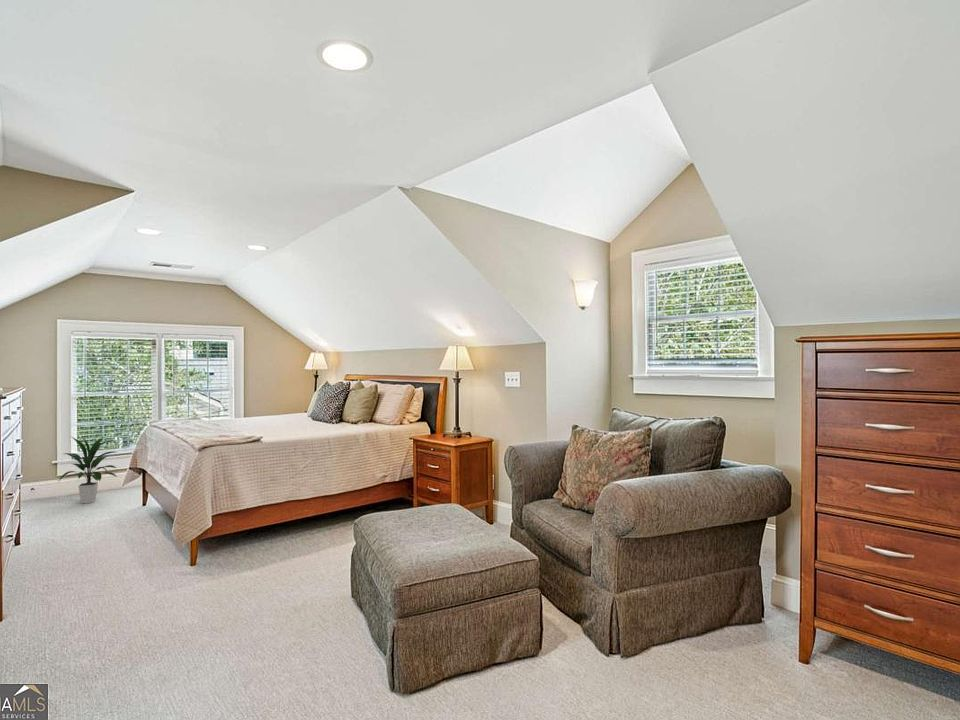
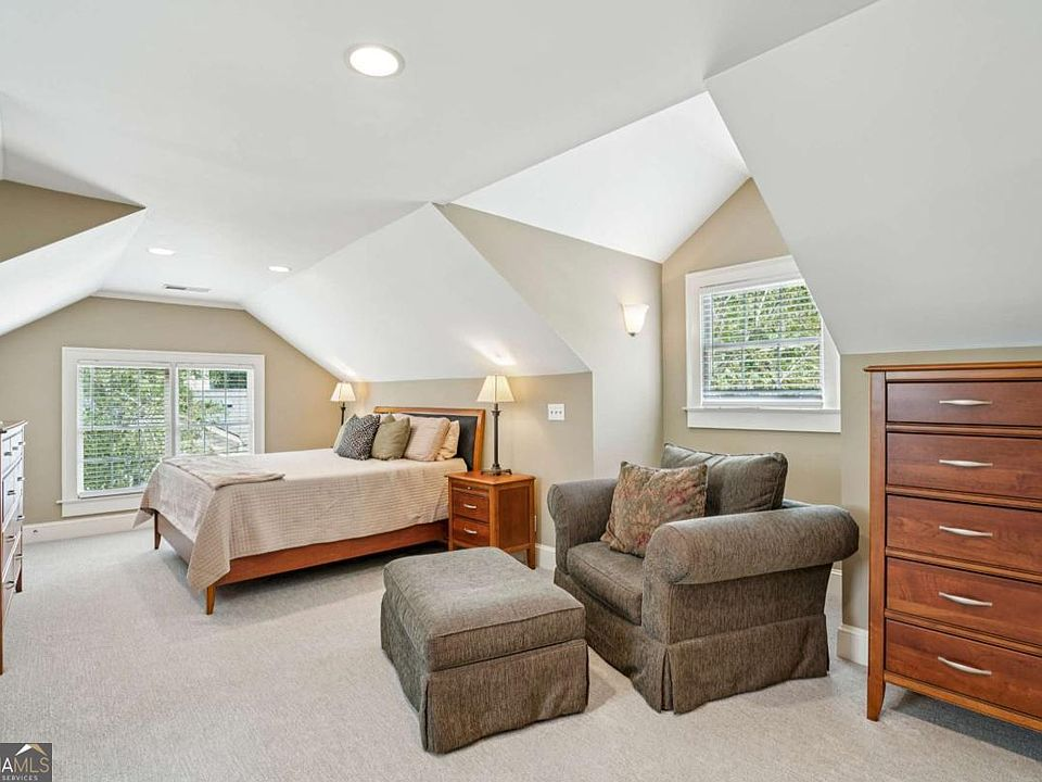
- indoor plant (91, 467)
